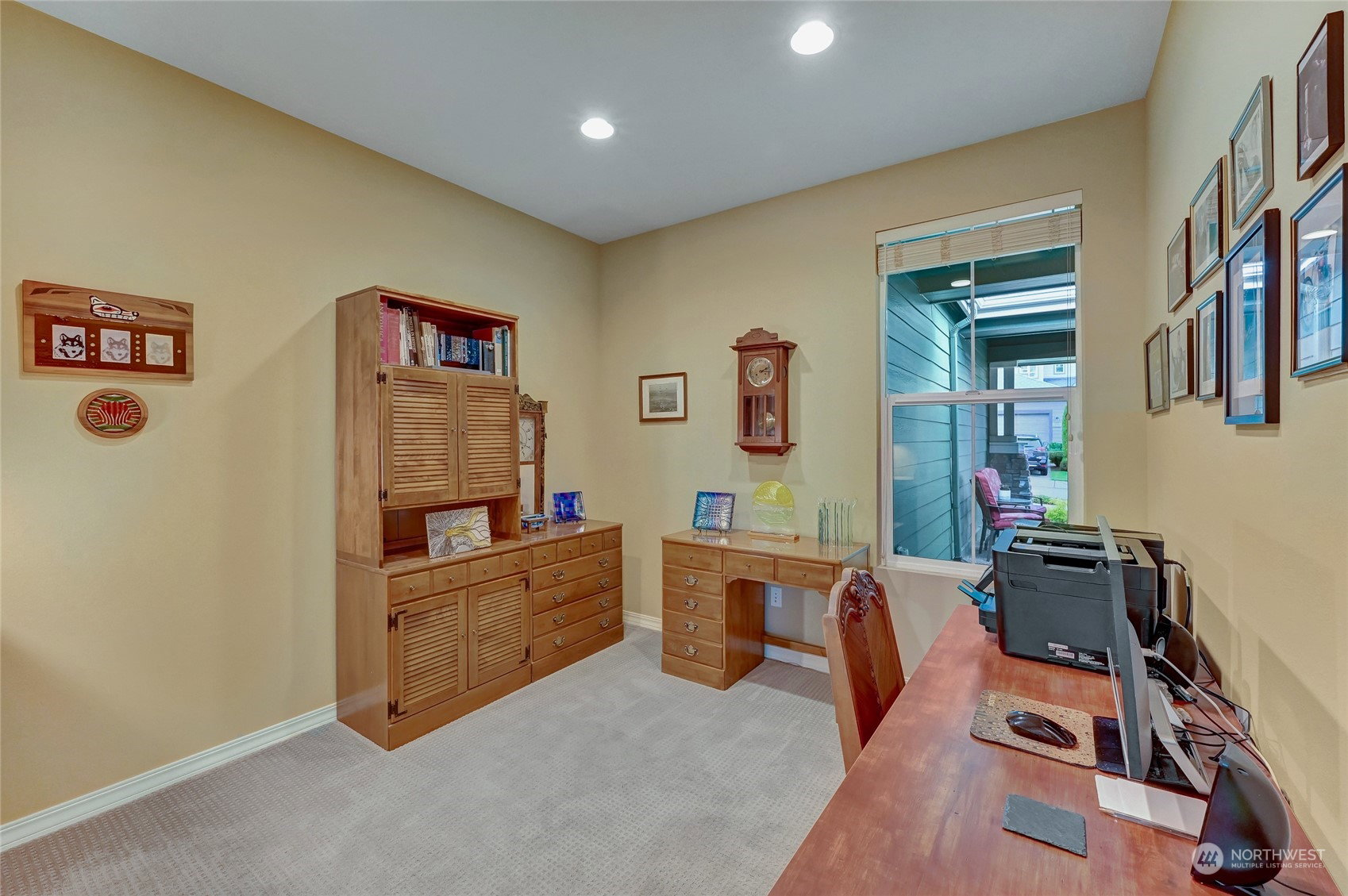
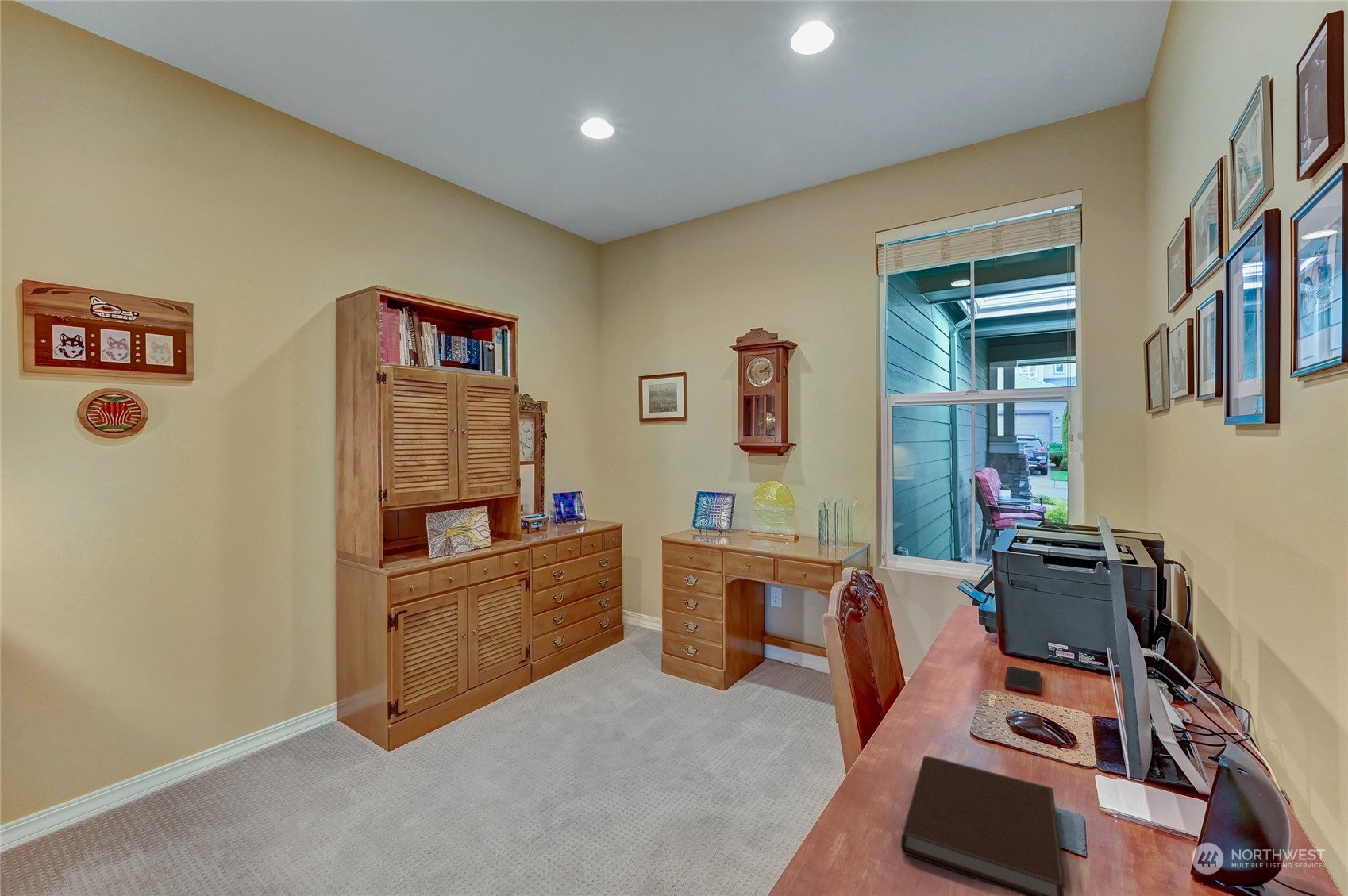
+ cell phone (1023, 679)
+ notebook (981, 818)
